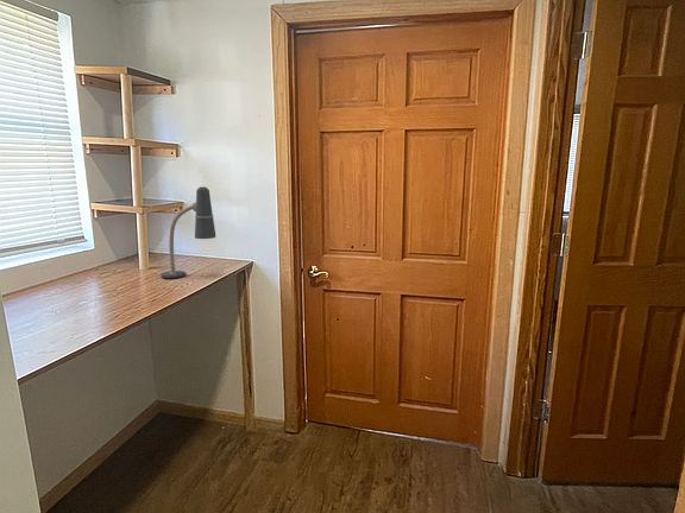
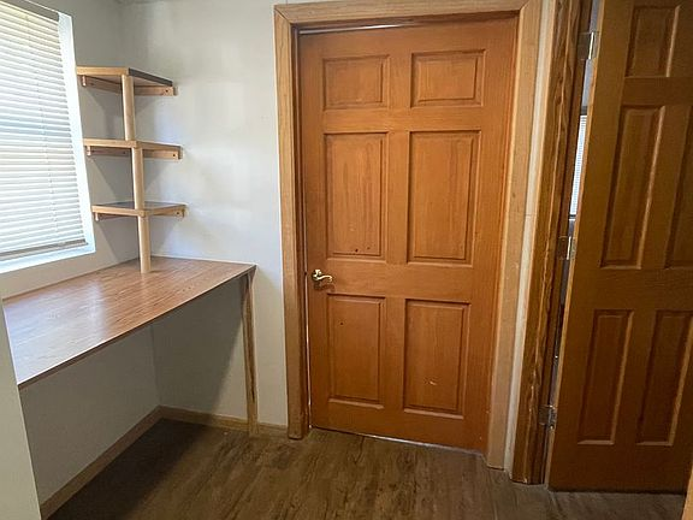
- desk lamp (195, 232)
